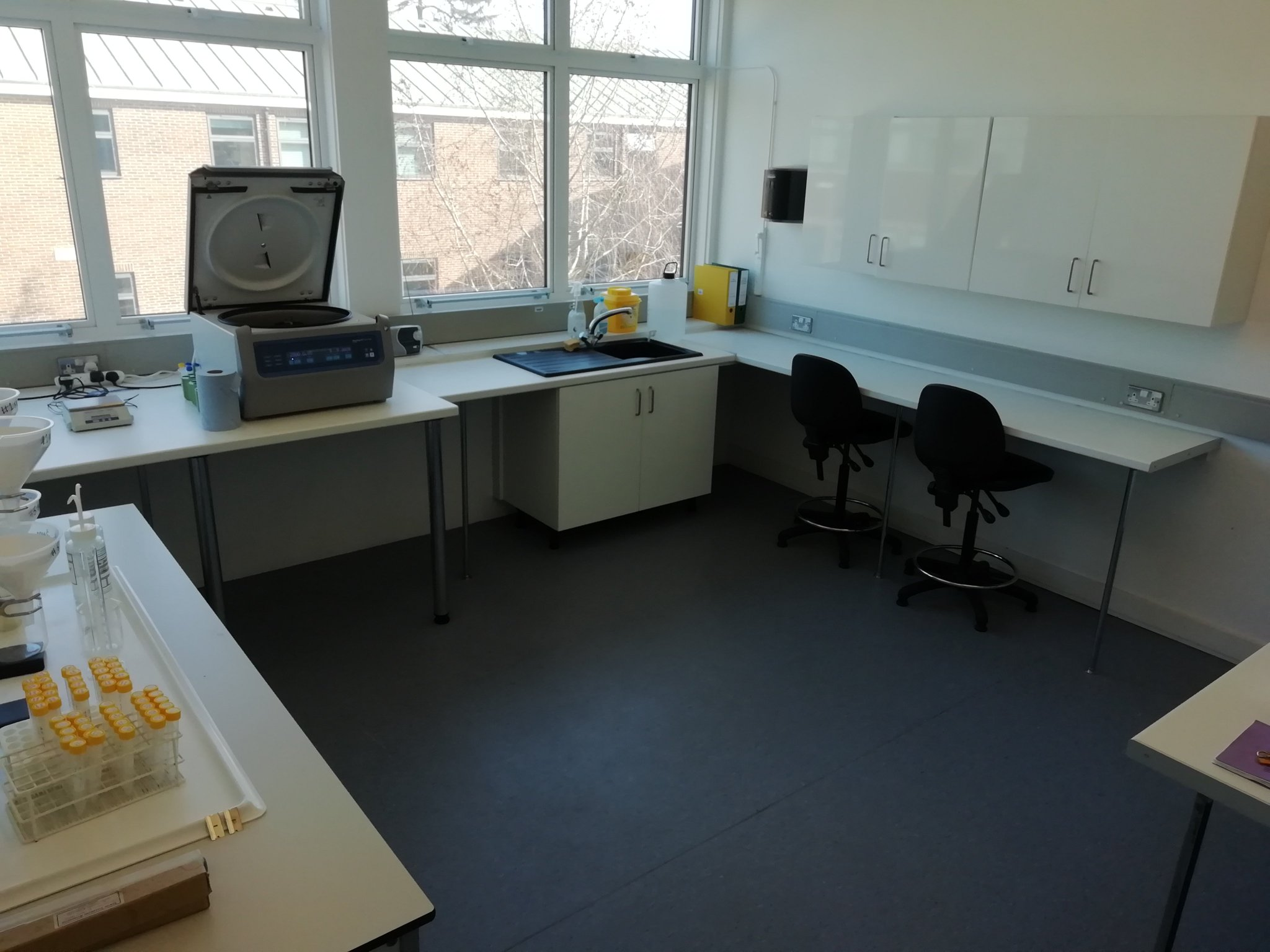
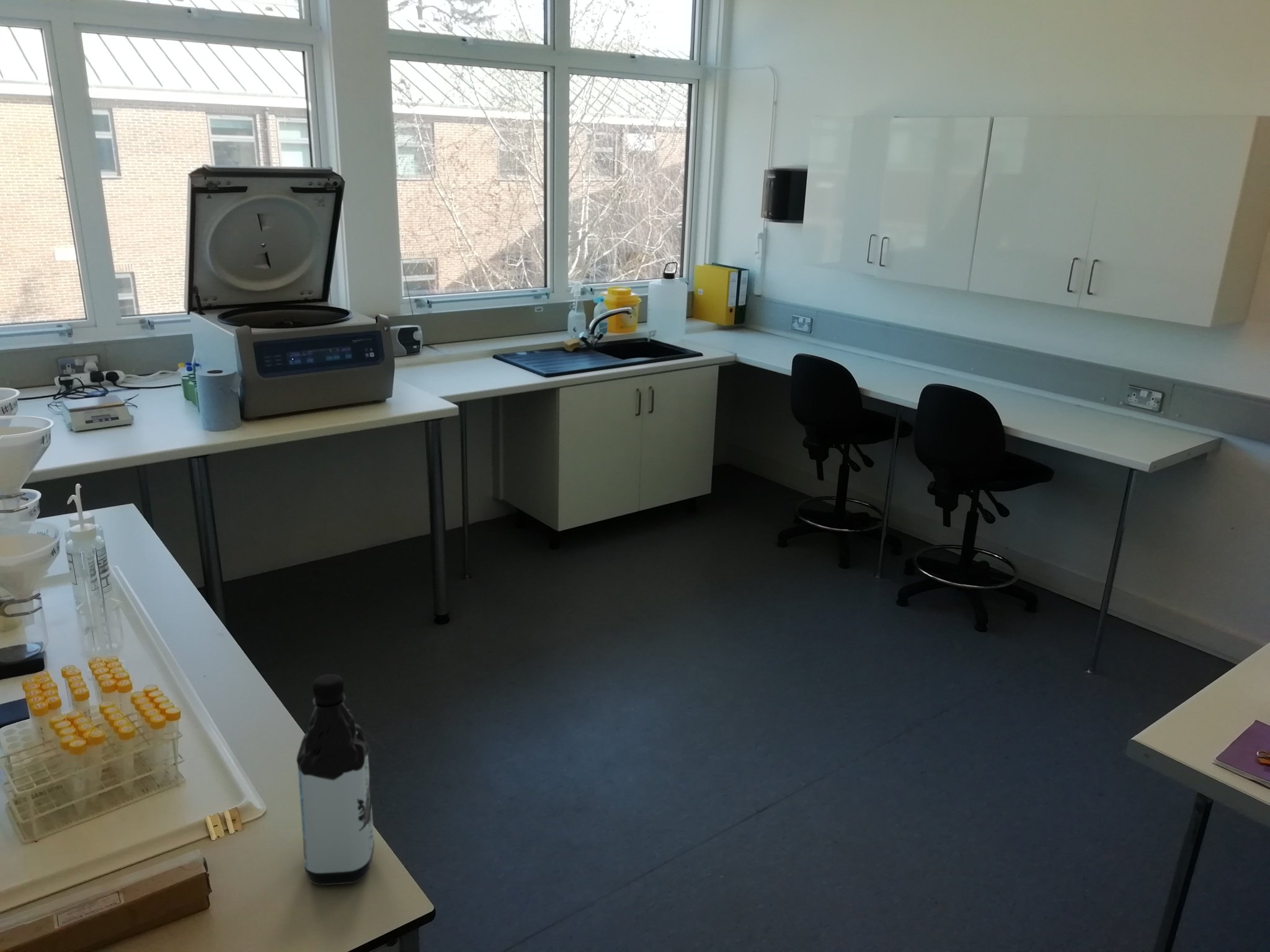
+ water bottle (335, 776)
